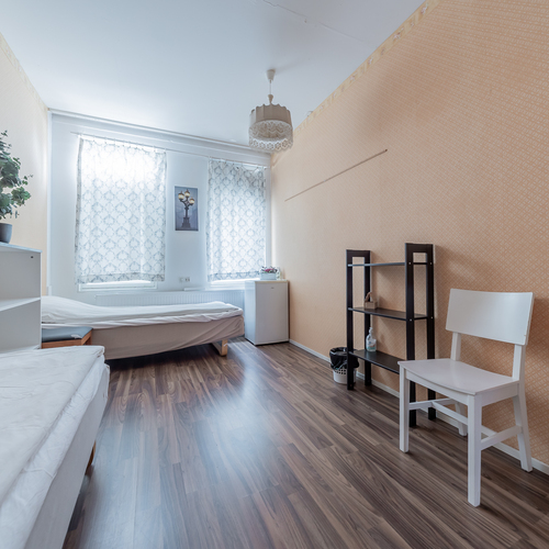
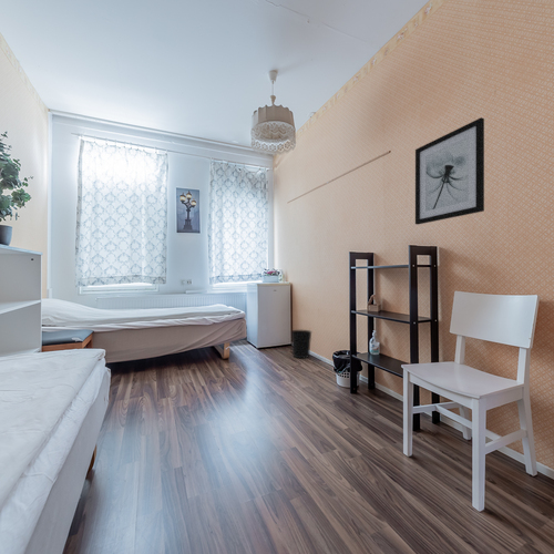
+ wall art (445, 176)
+ wastebasket (300, 343)
